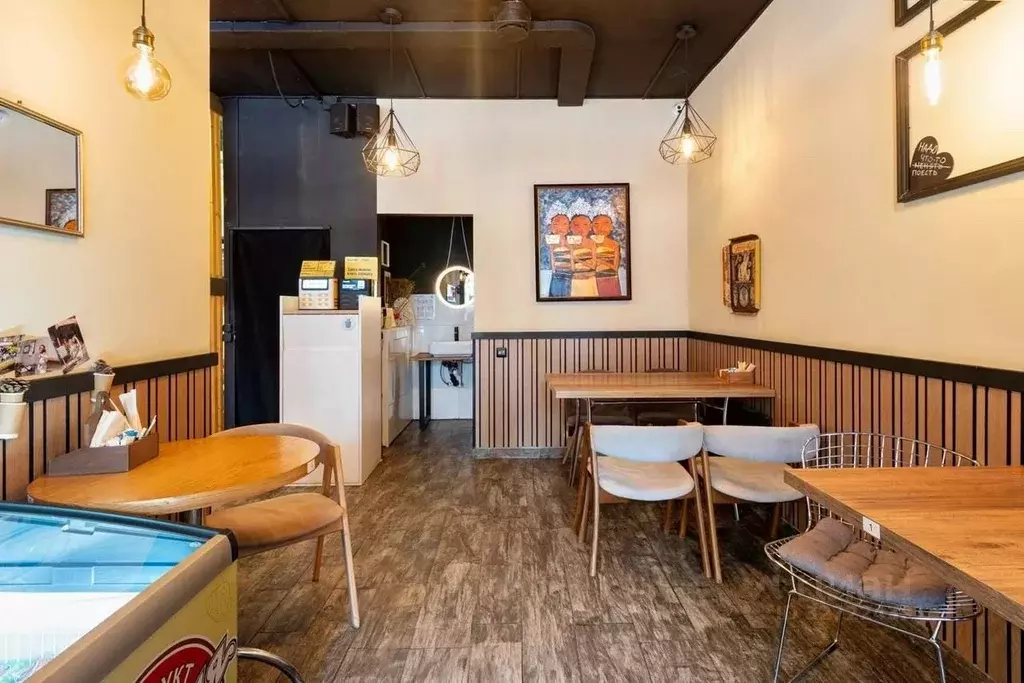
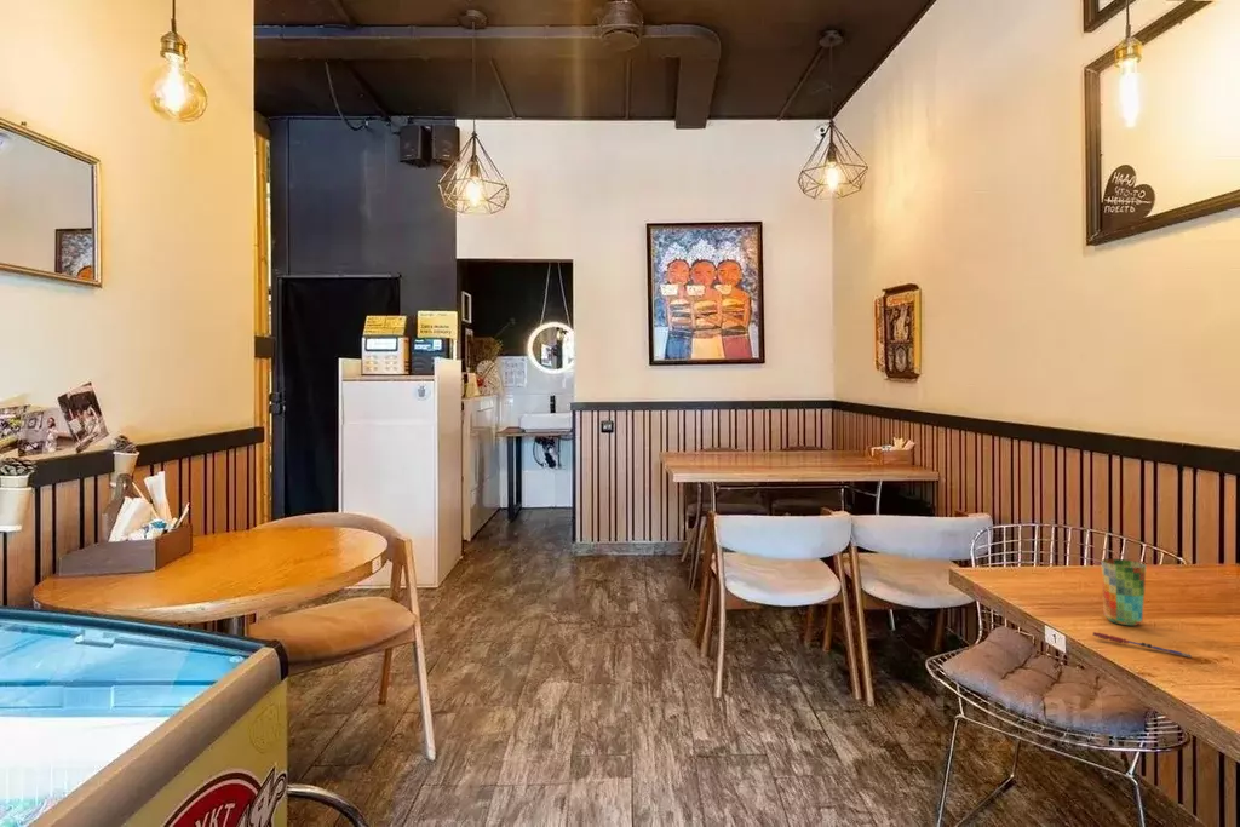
+ pen (1139, 643)
+ cup (1123, 592)
